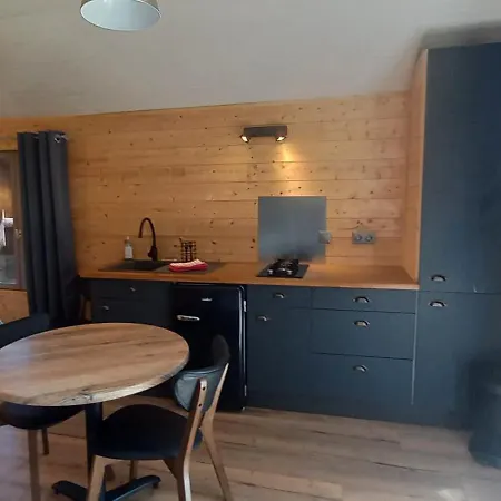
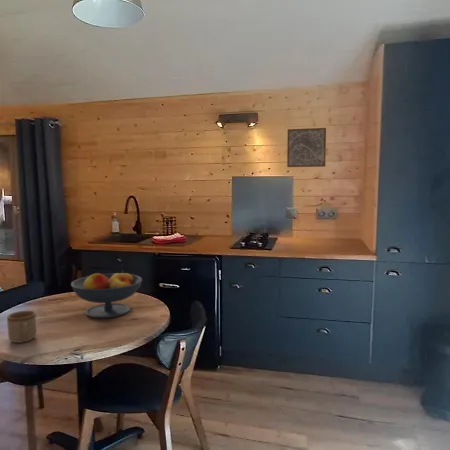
+ mug (22, 327)
+ fruit bowl (107, 290)
+ wall art (306, 147)
